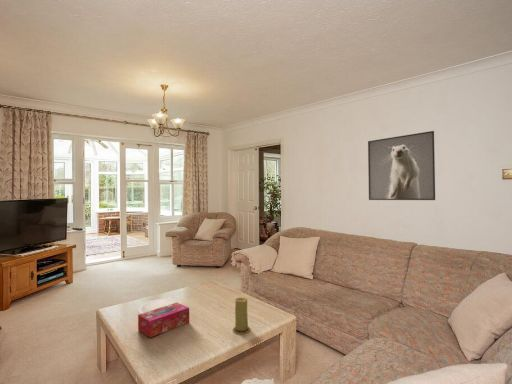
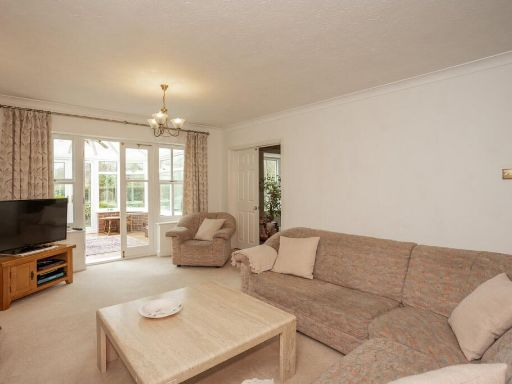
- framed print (398, 168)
- tissue box (164, 318)
- candle (241, 314)
